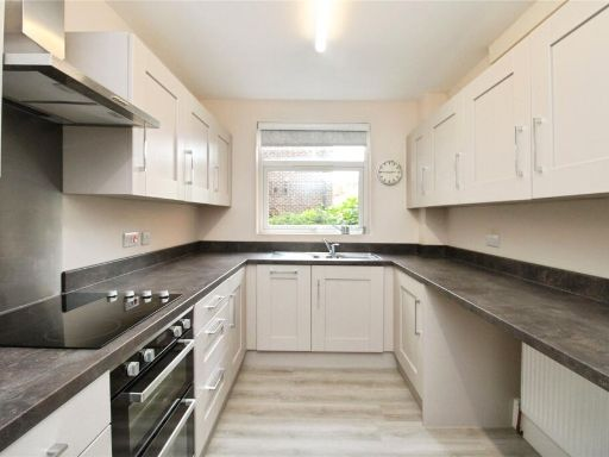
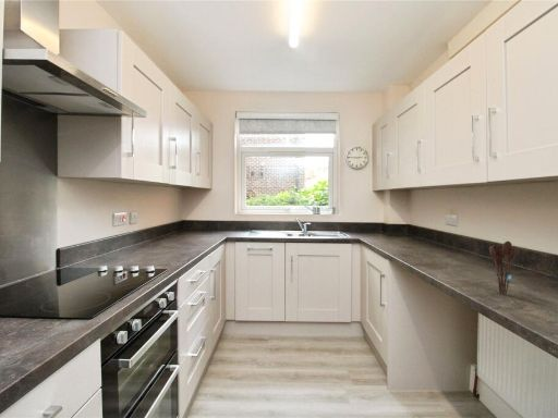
+ utensil holder (501, 267)
